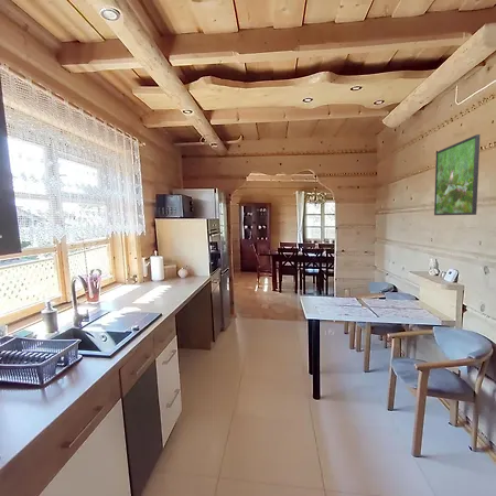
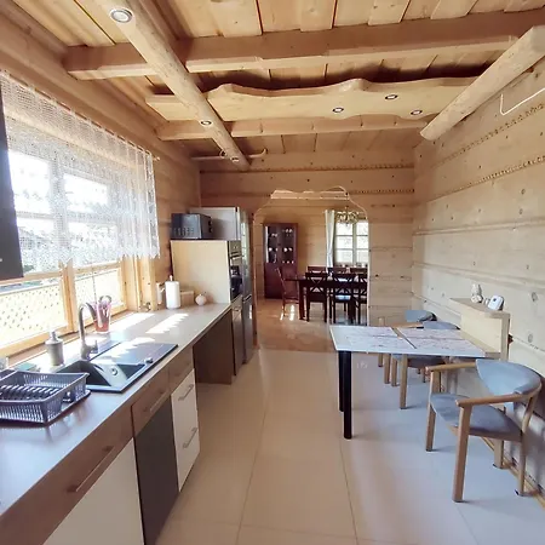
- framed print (454, 180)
